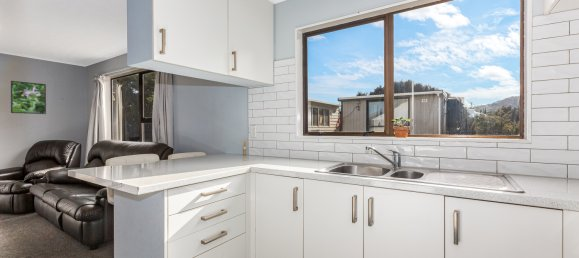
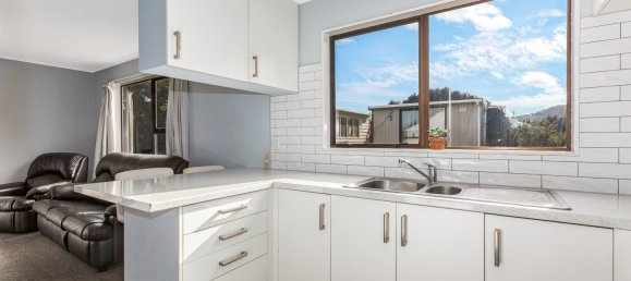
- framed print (28, 98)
